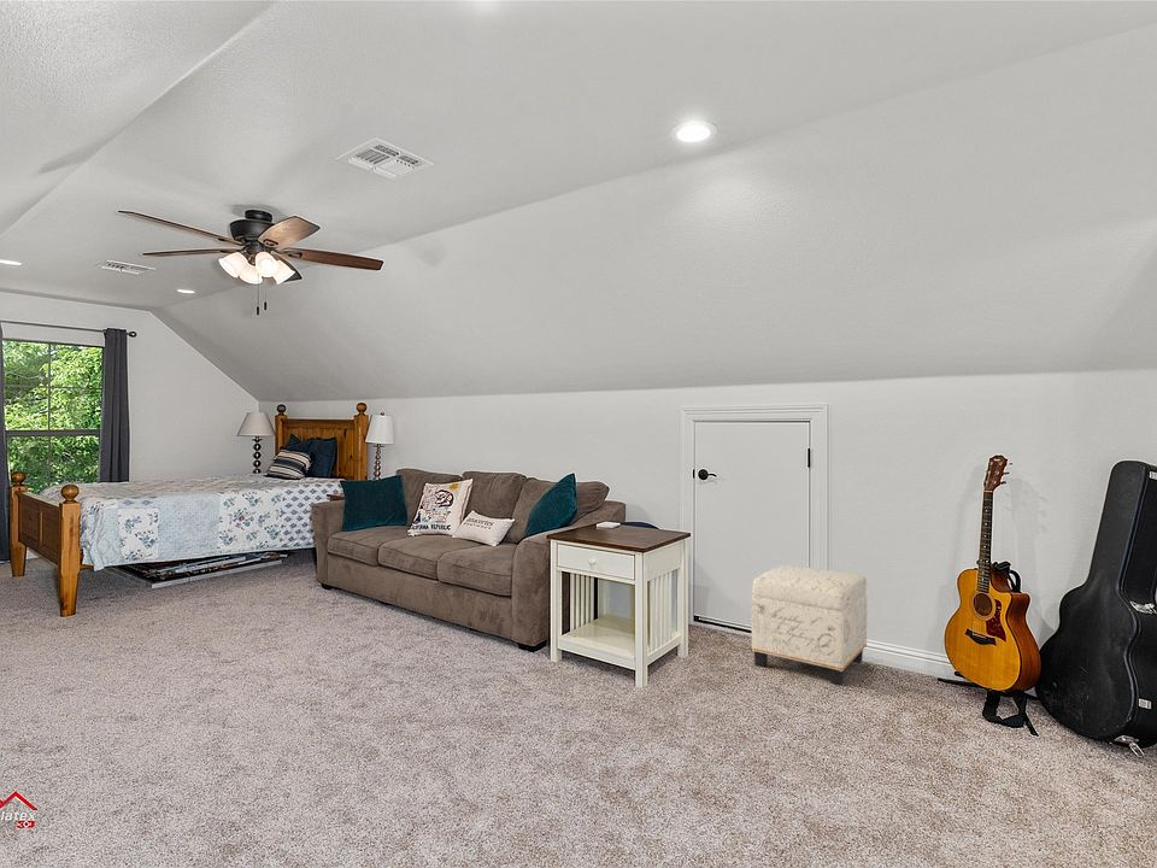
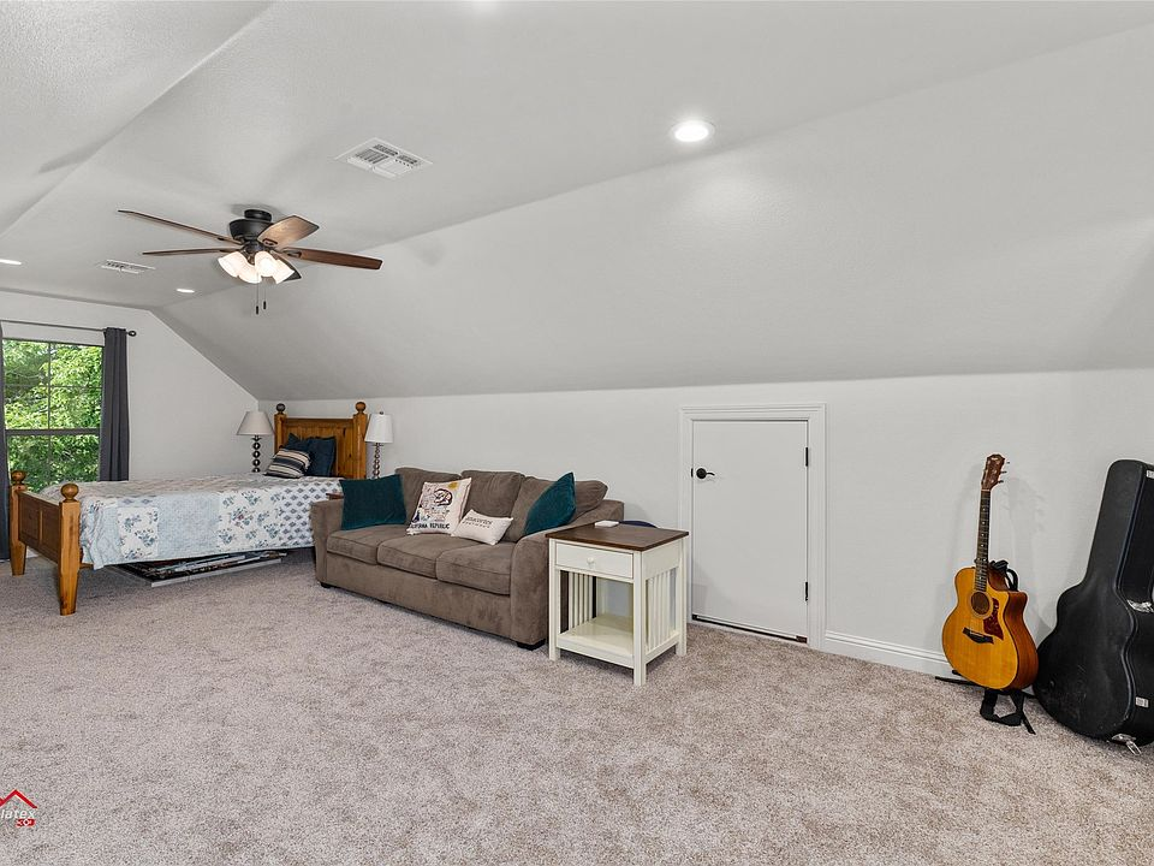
- ottoman (809, 617)
